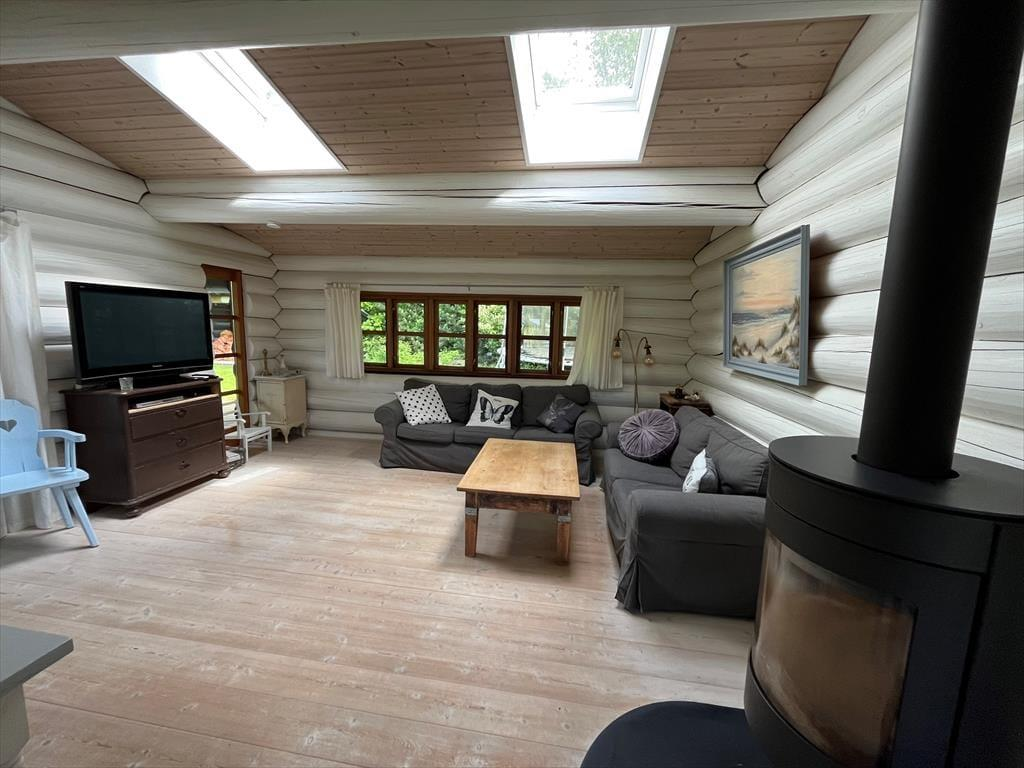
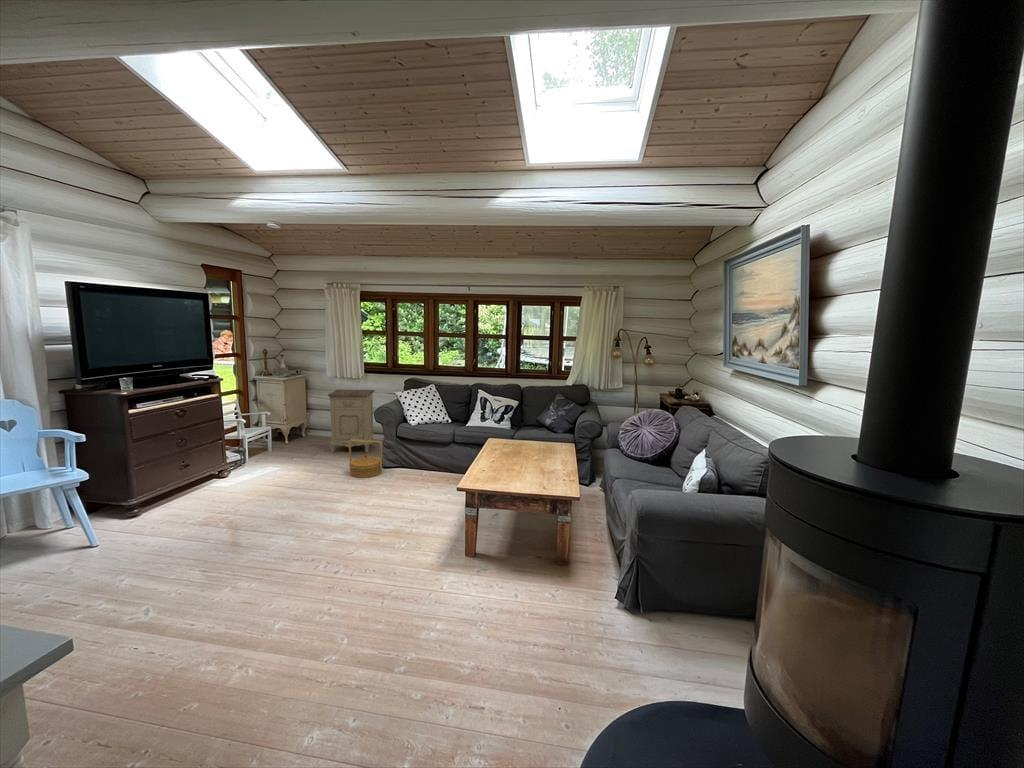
+ basket (365, 456)
+ nightstand (351, 421)
